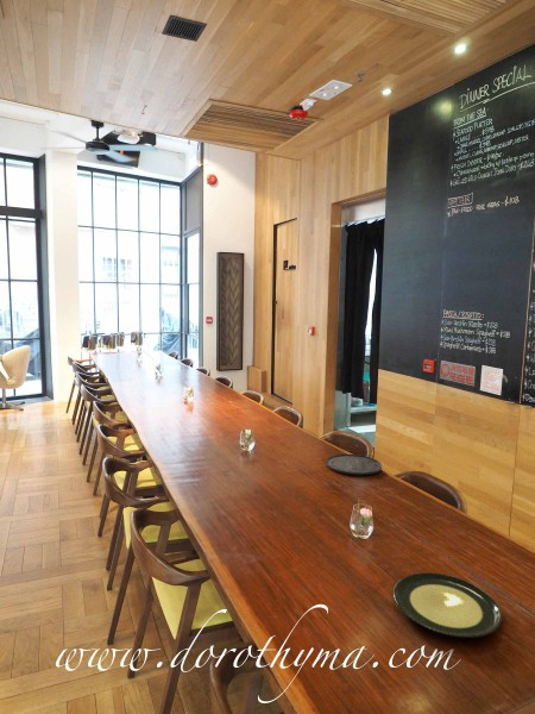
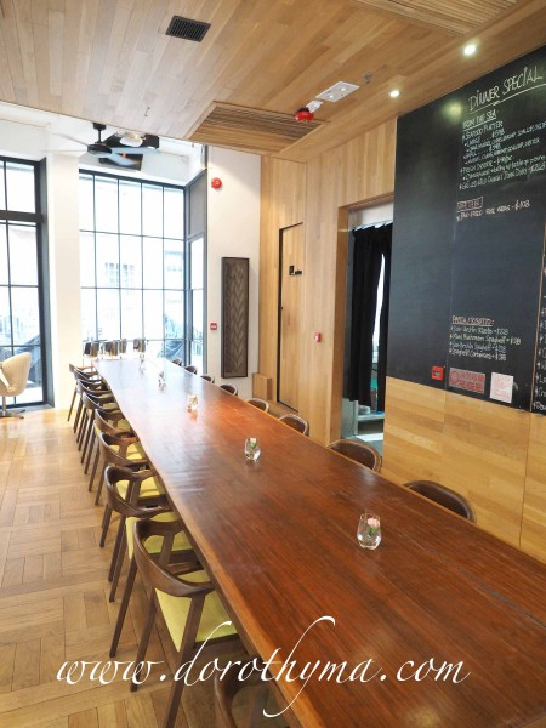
- plate (445, 605)
- plate (353, 464)
